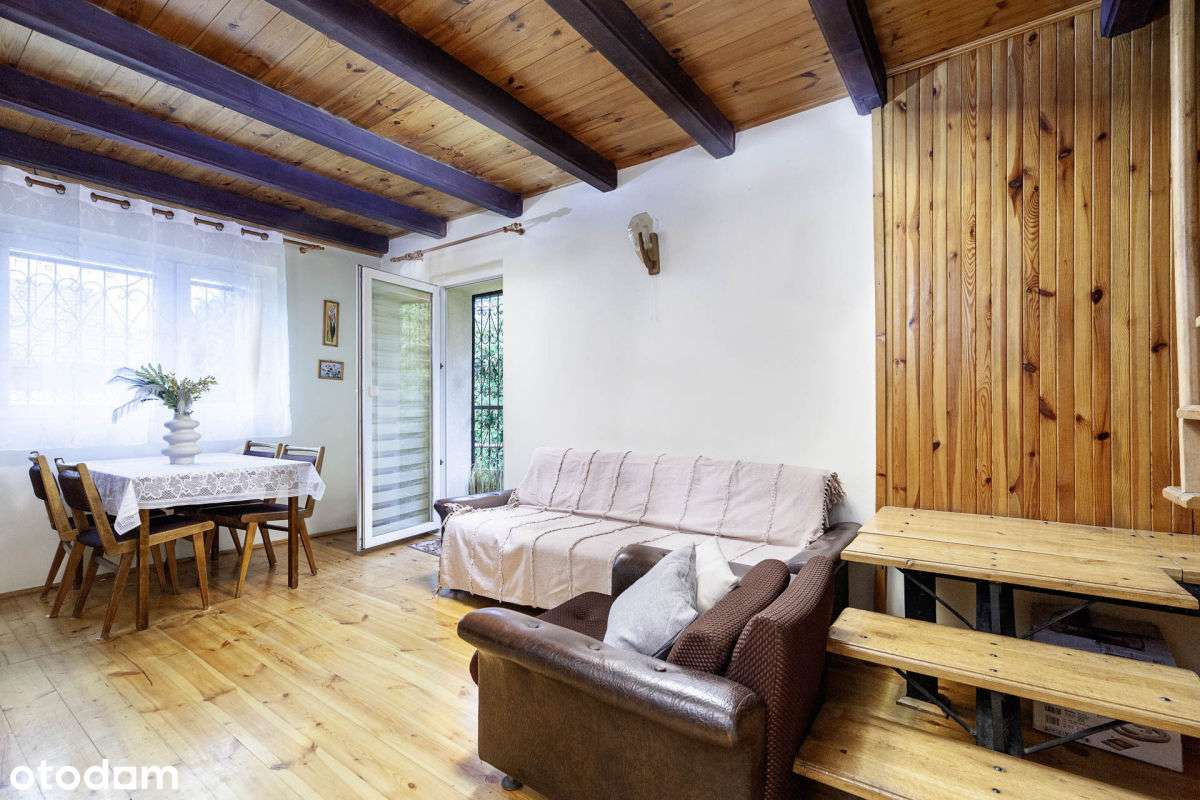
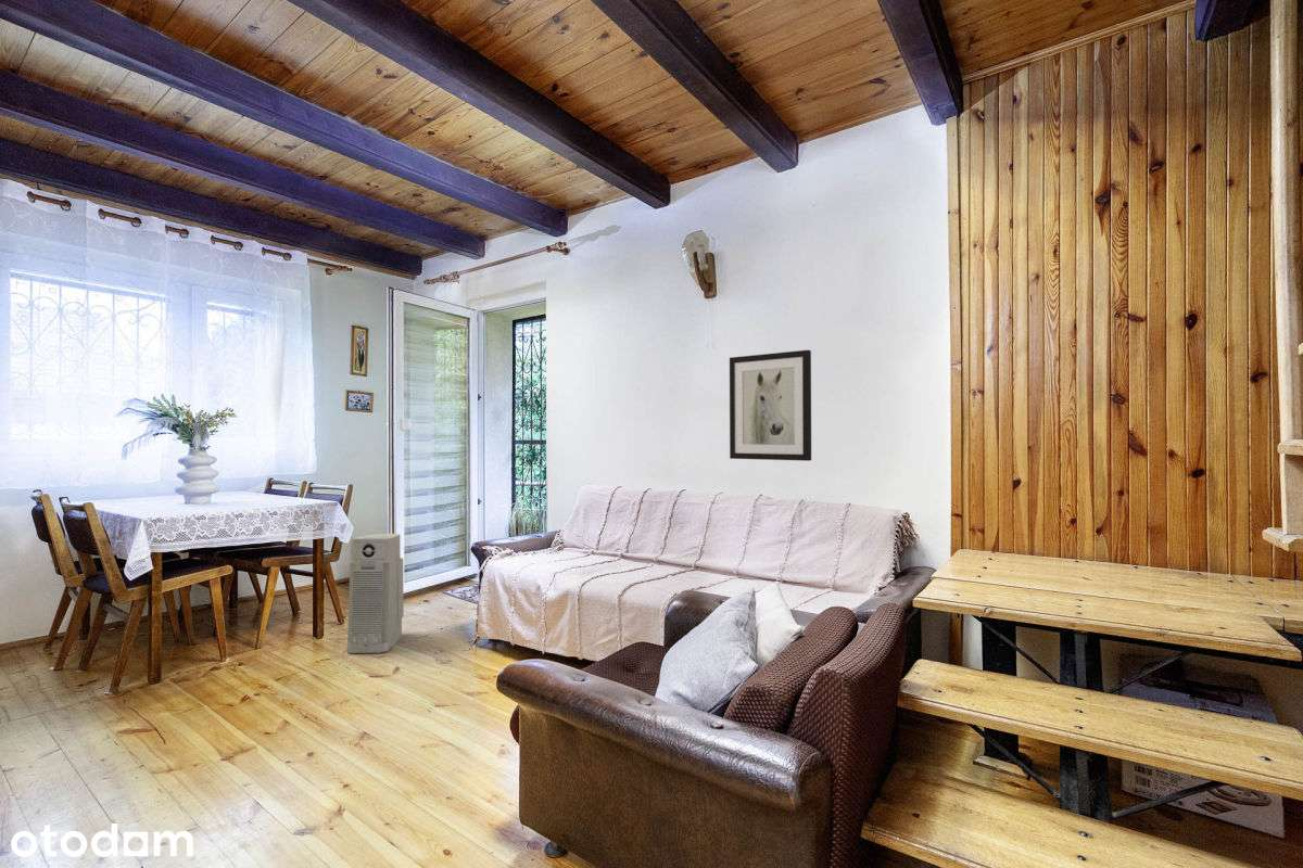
+ wall art (768, 407)
+ air purifier (378, 588)
